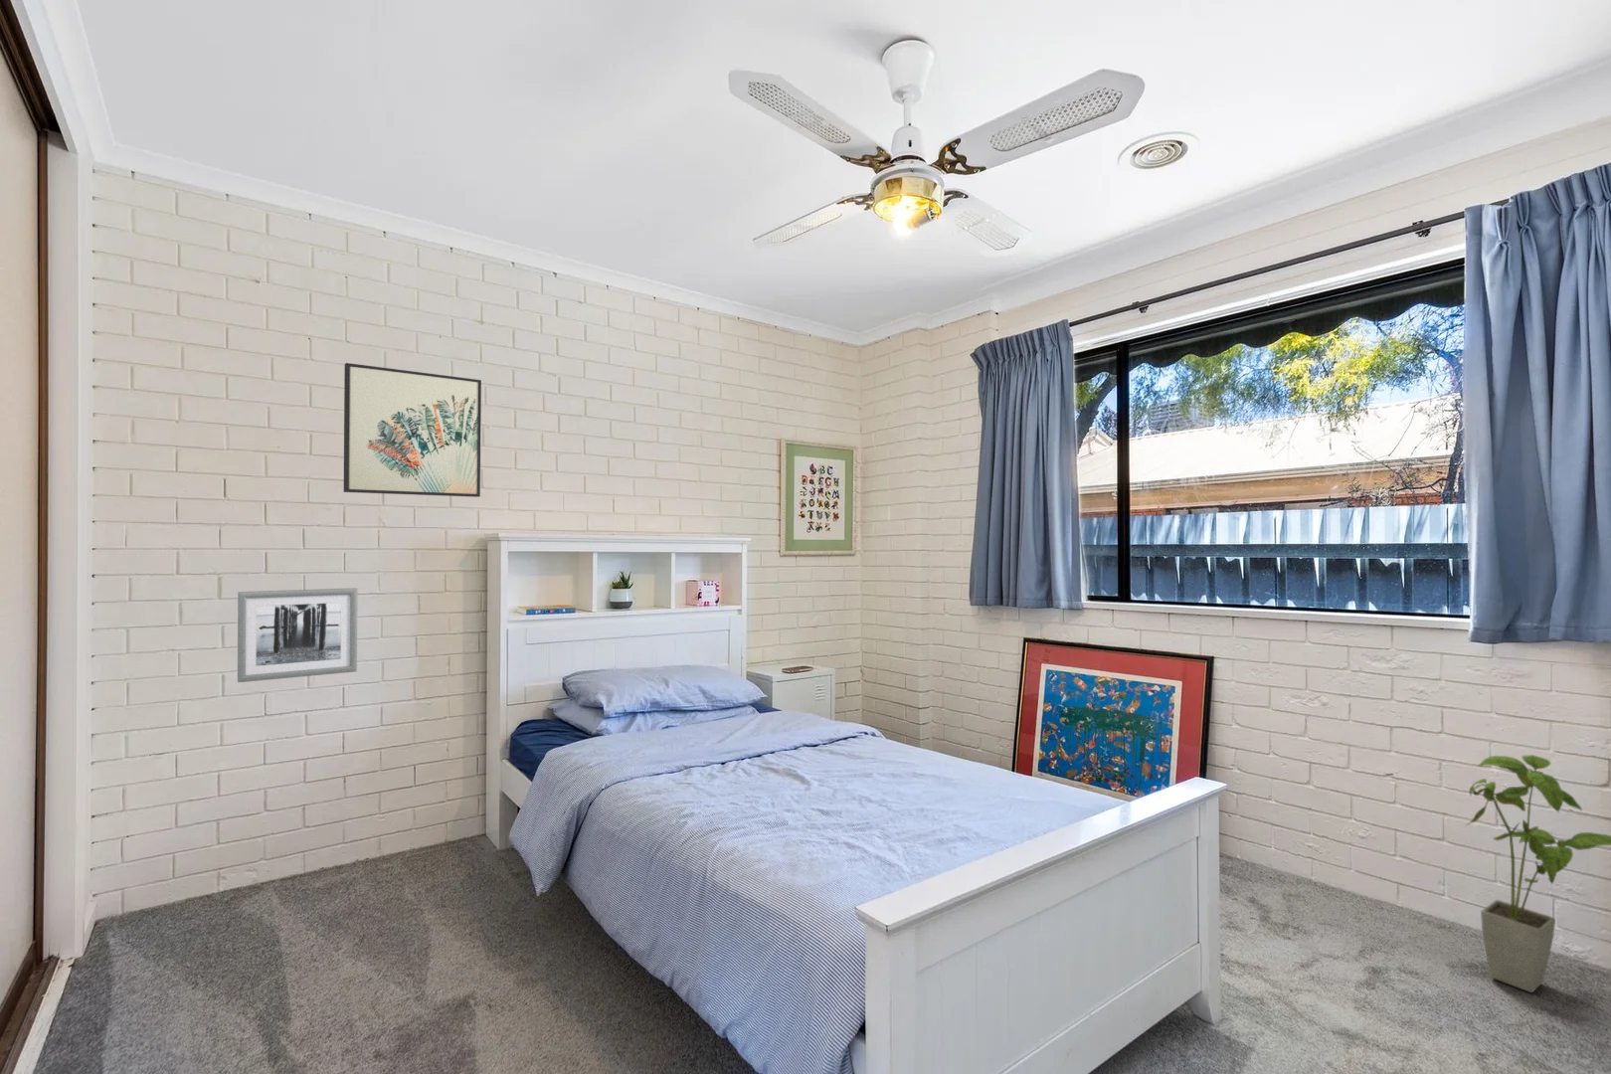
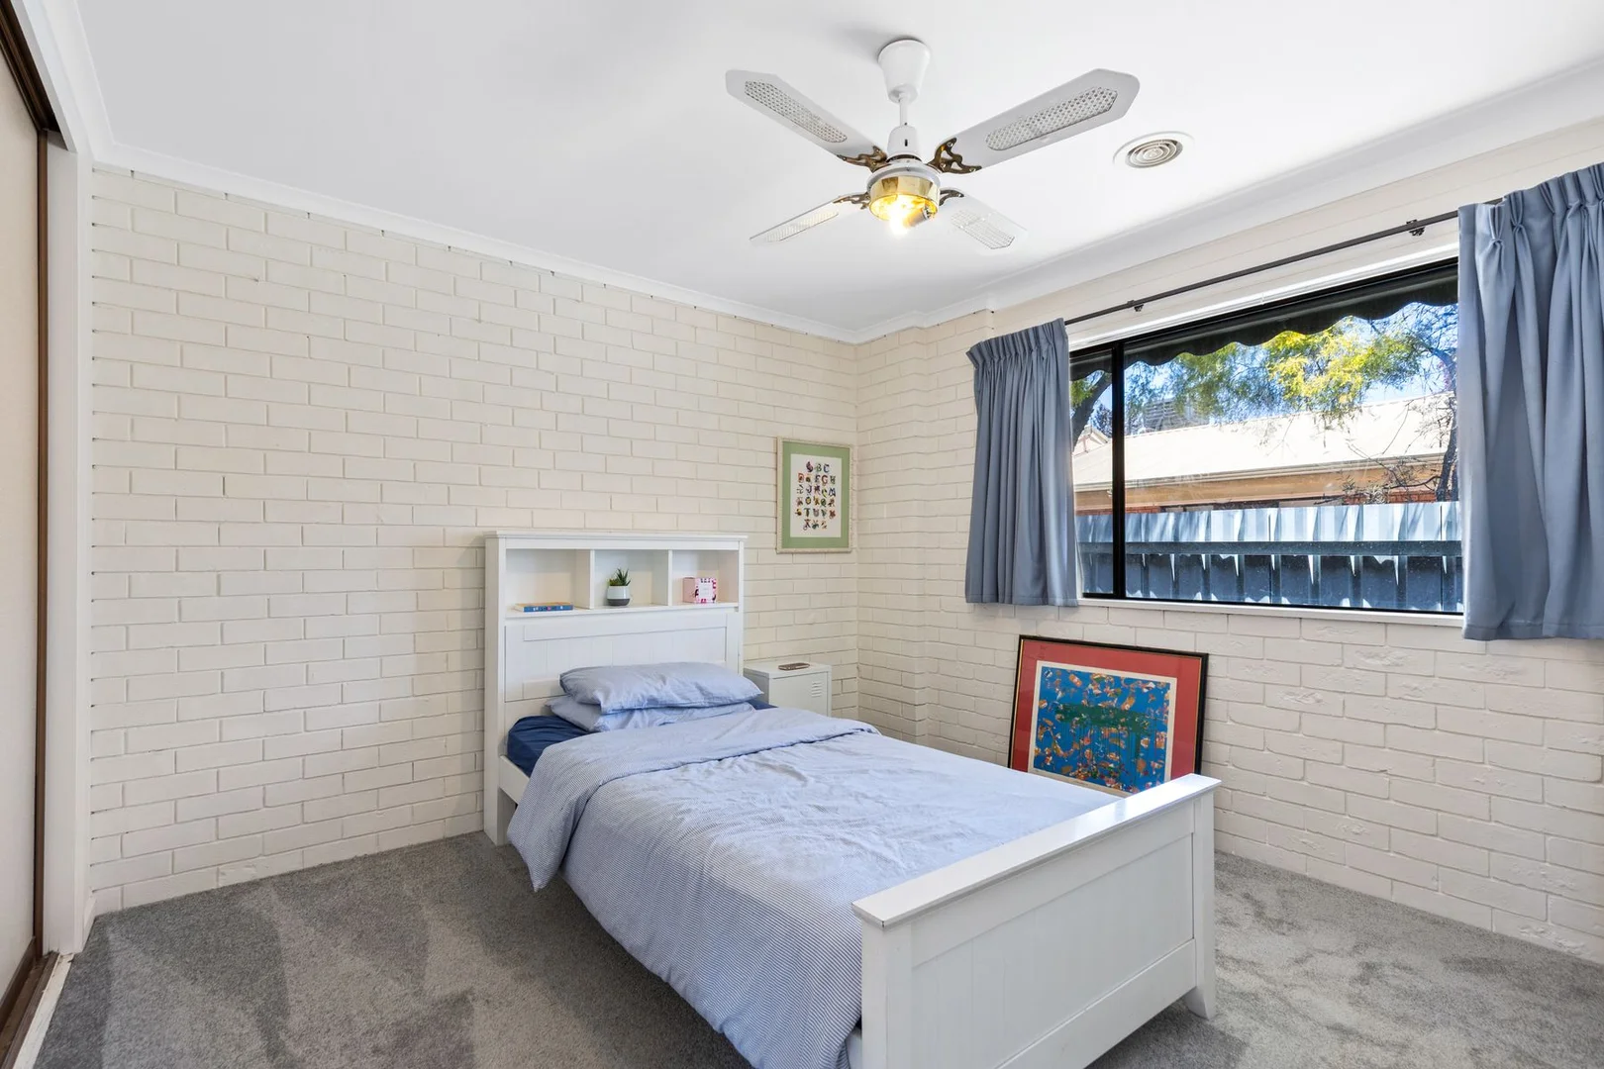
- wall art (415, 434)
- house plant (1537, 874)
- wall art (300, 633)
